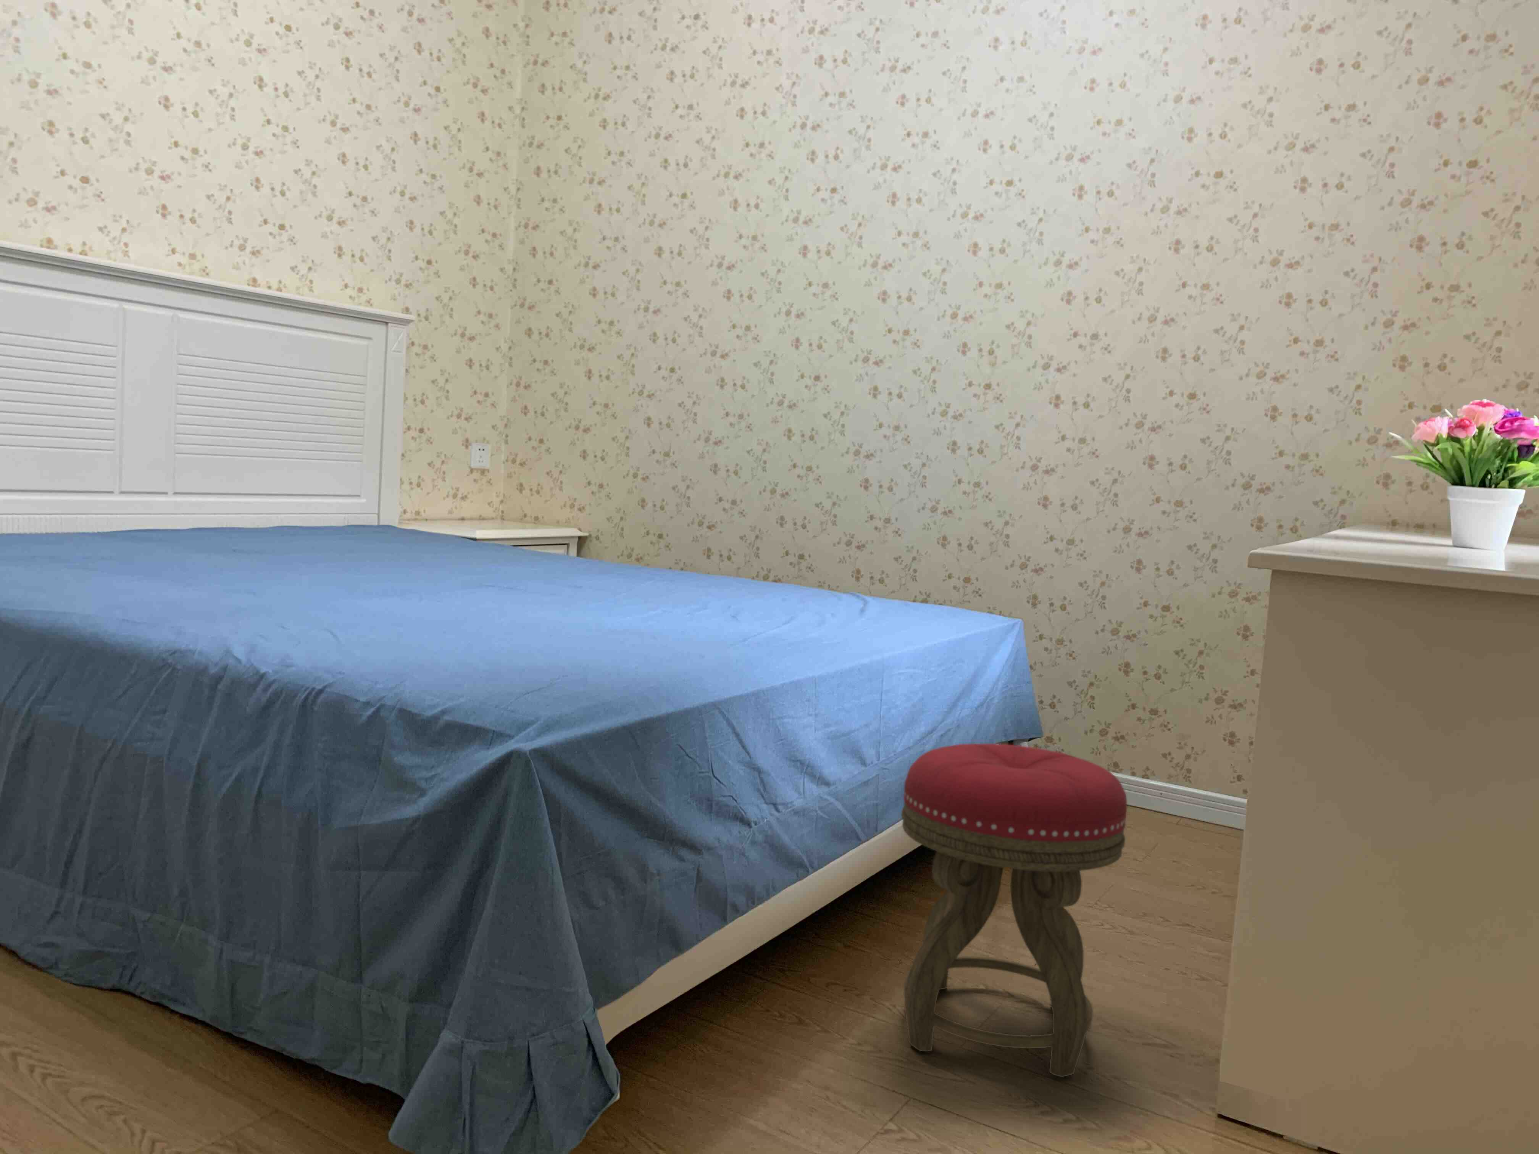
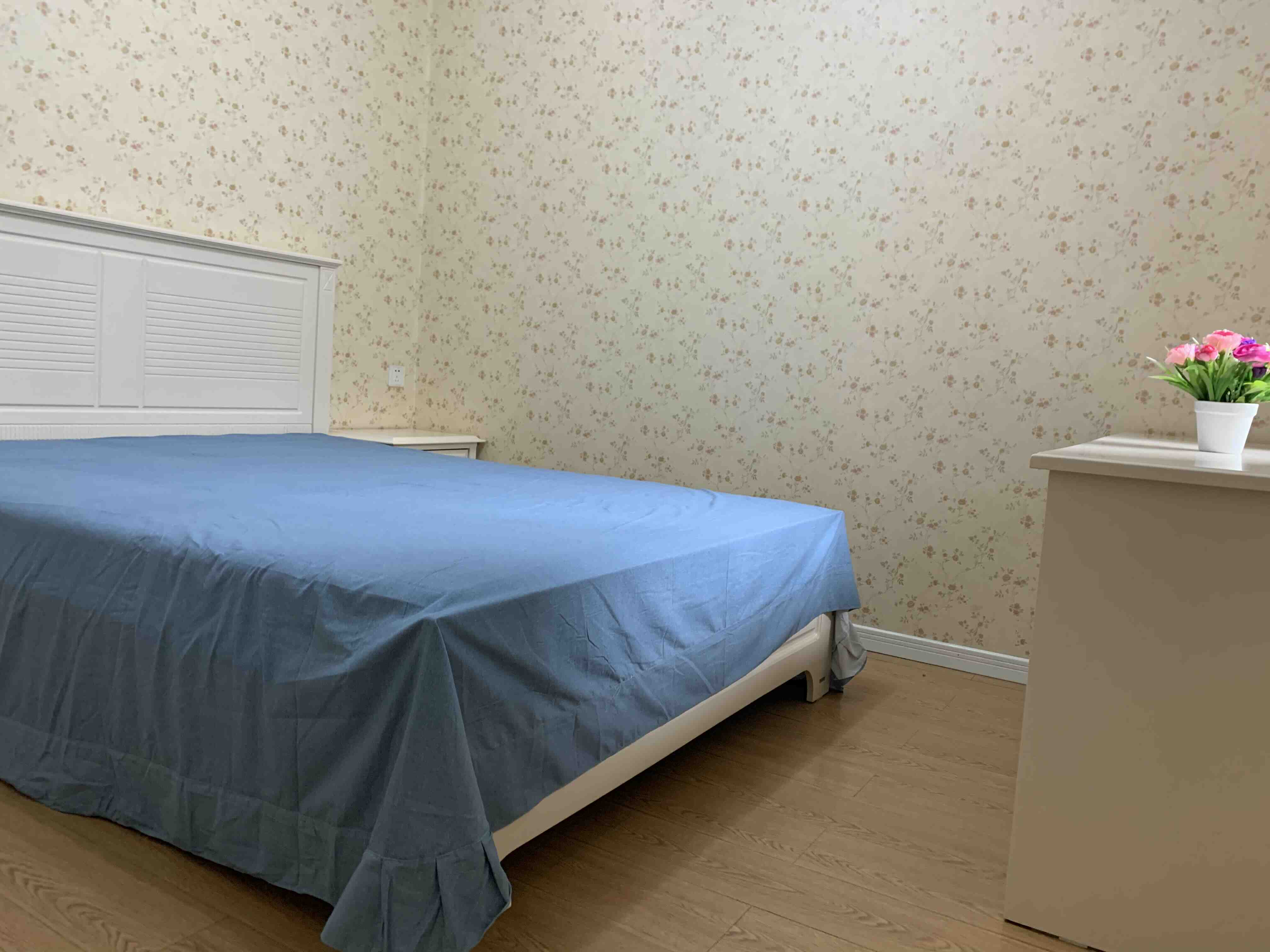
- stool (1011, 895)
